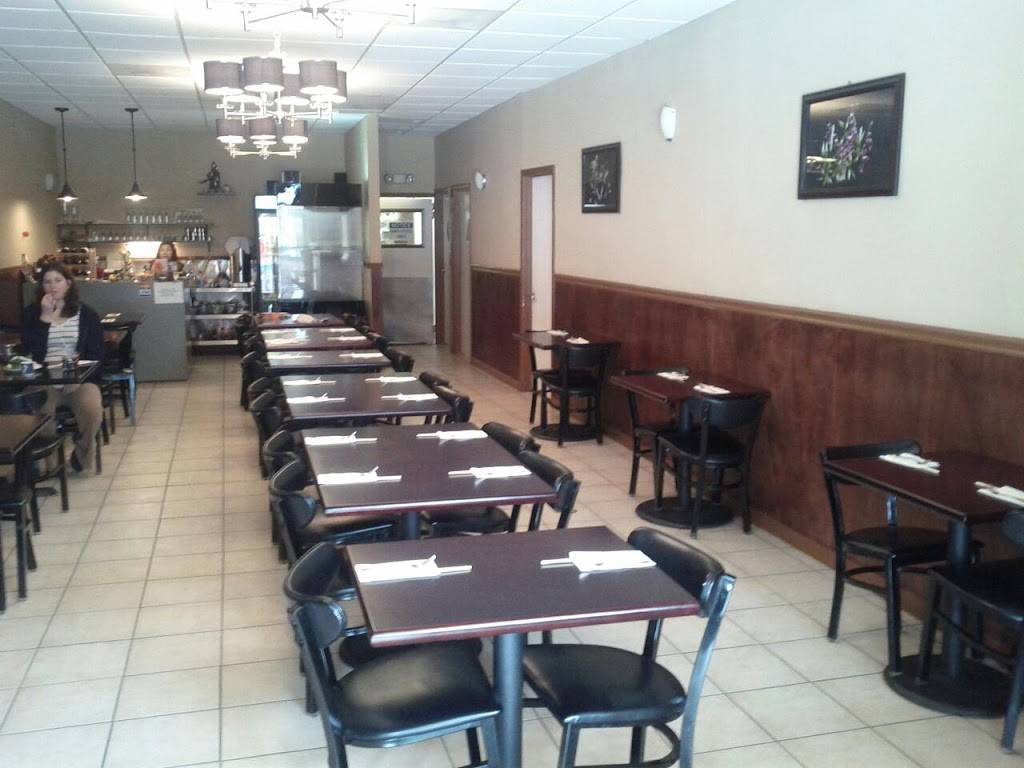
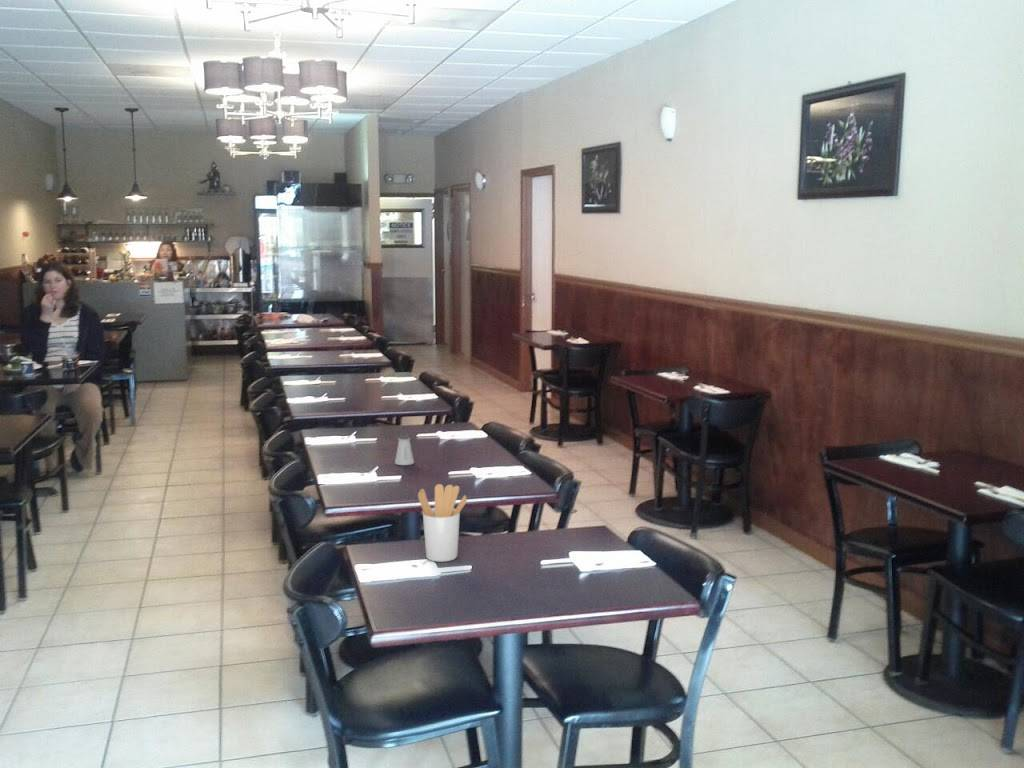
+ utensil holder (443, 520)
+ saltshaker (404, 449)
